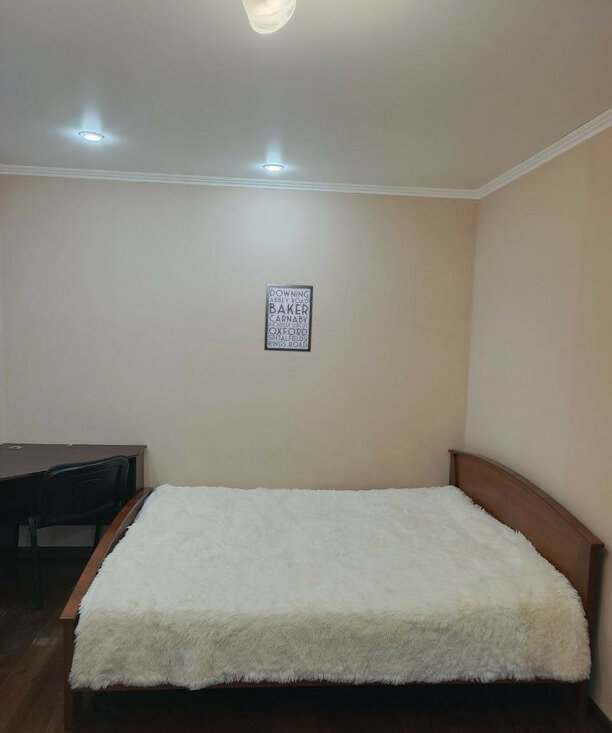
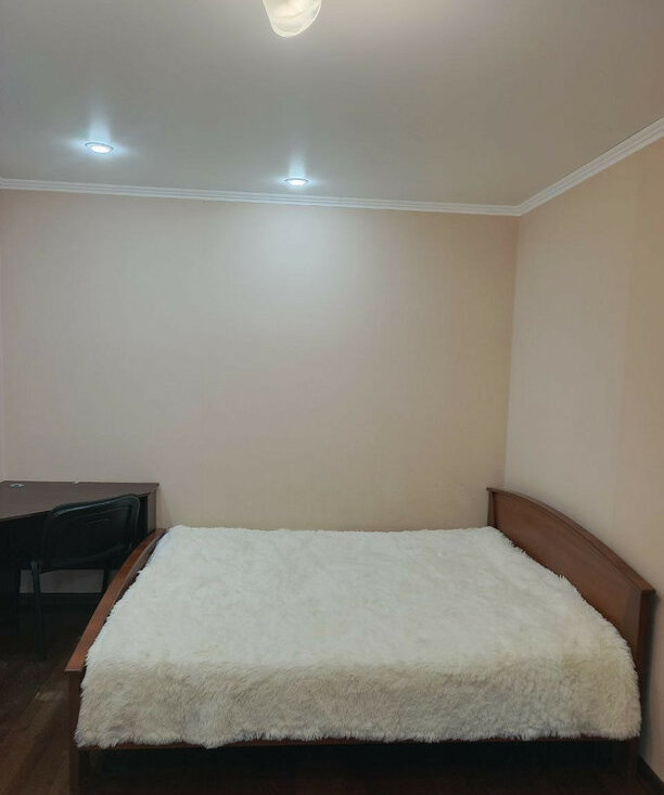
- wall art (288, 318)
